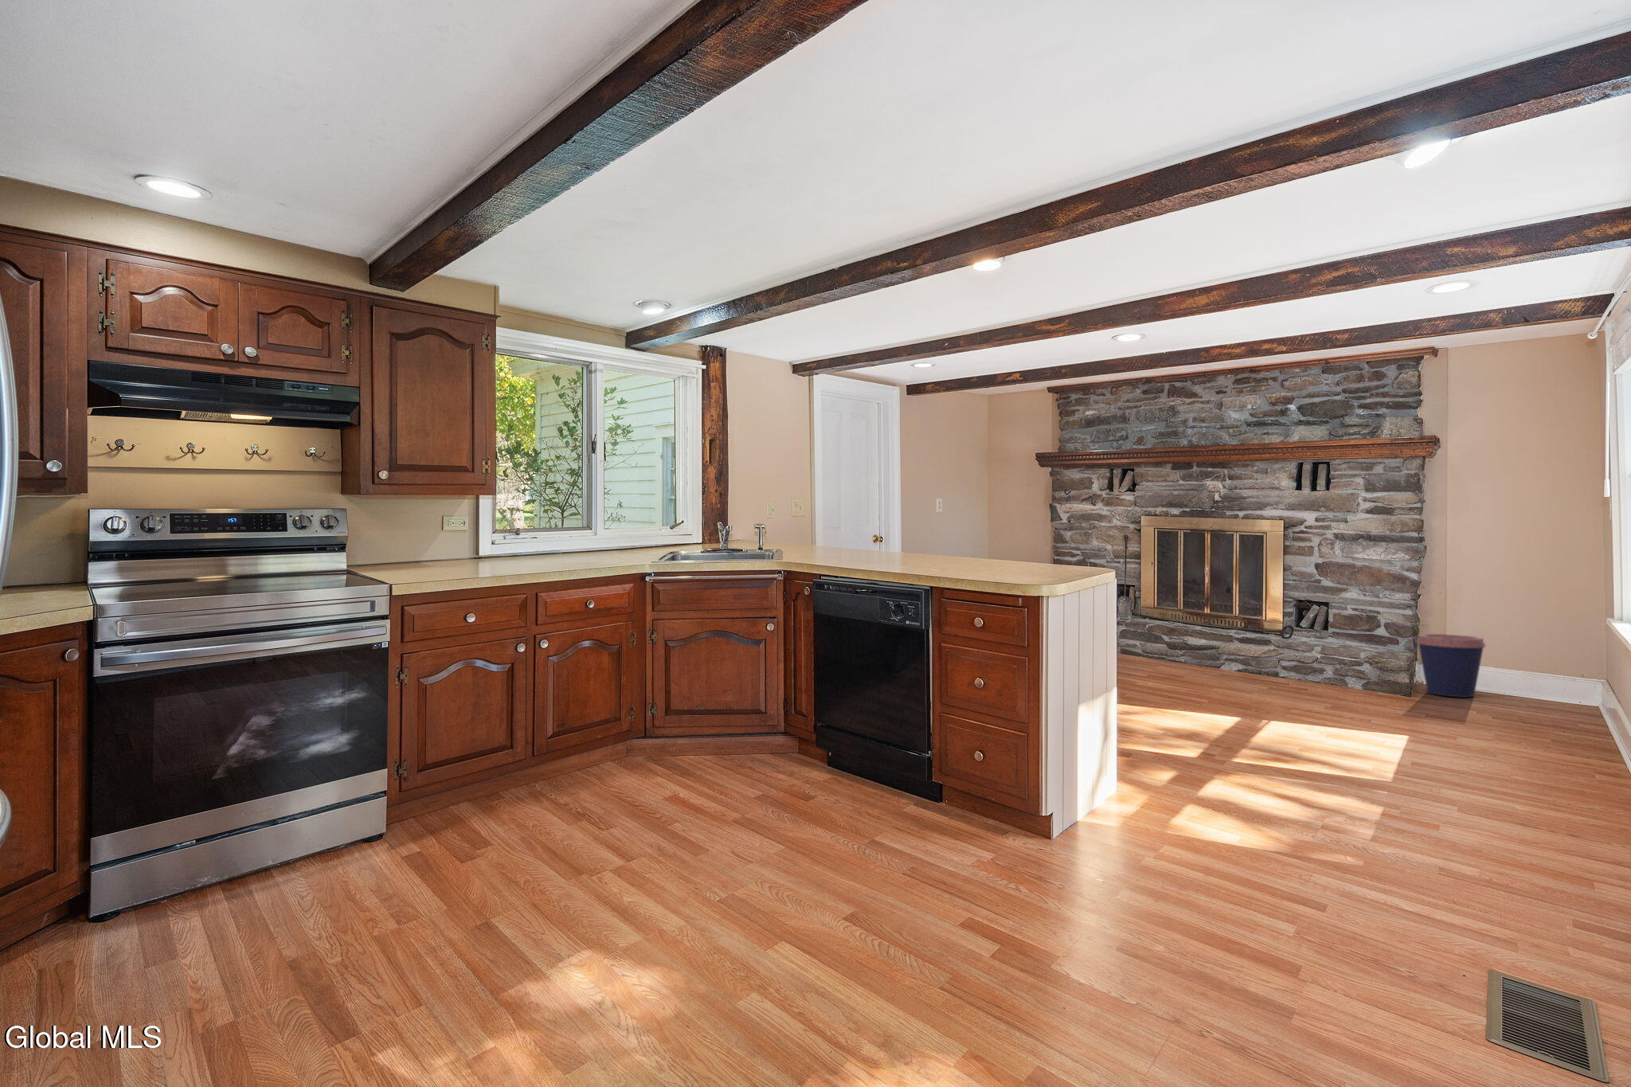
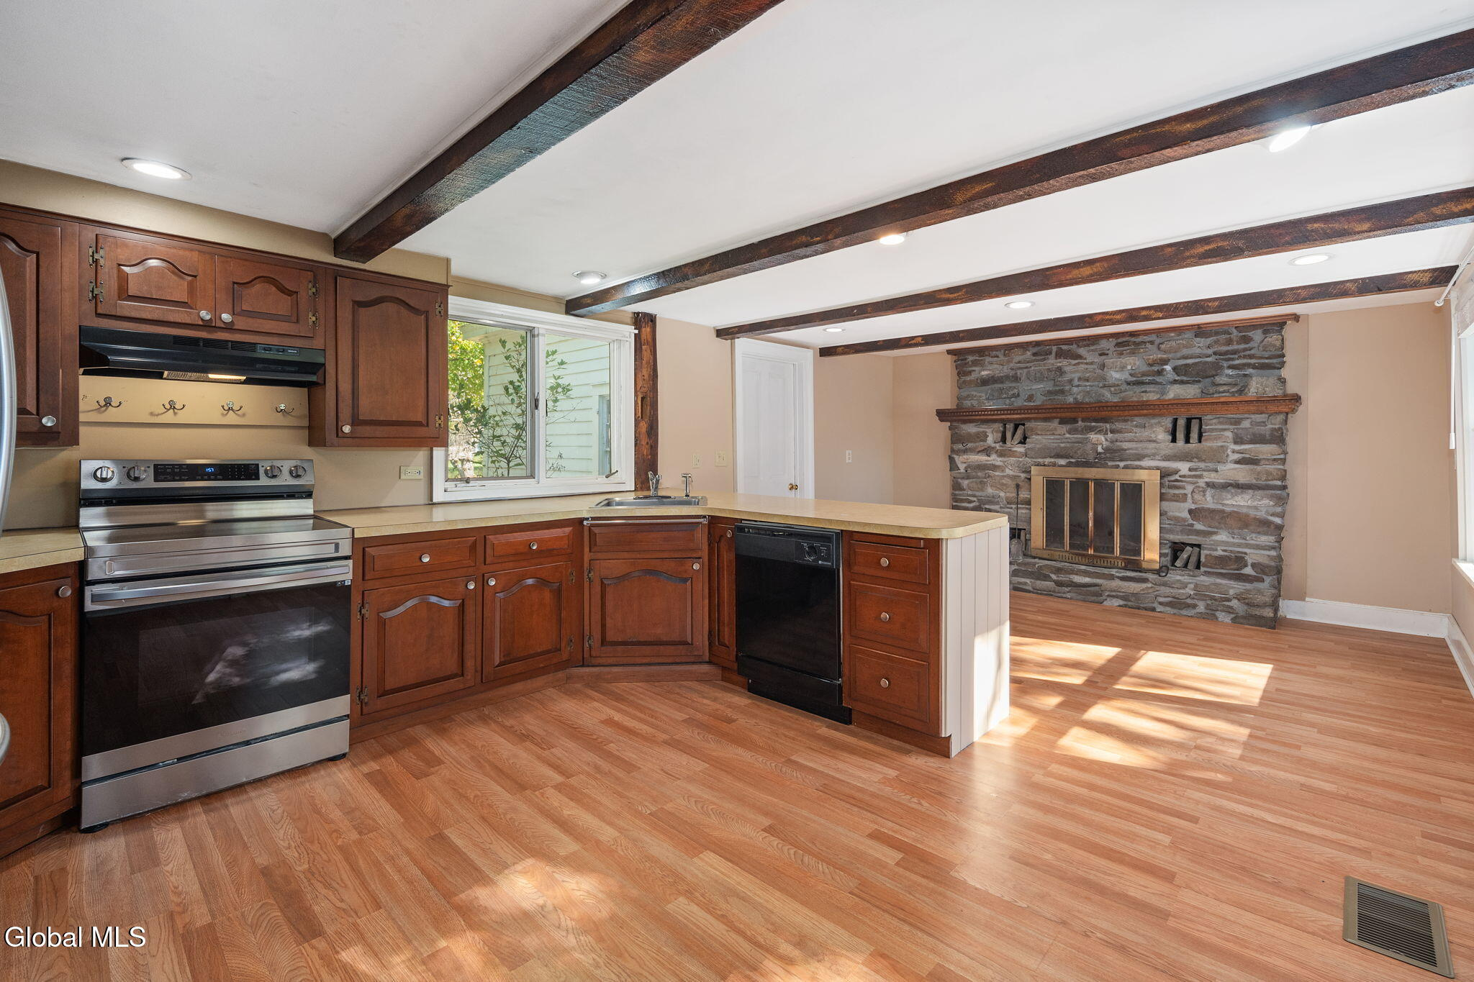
- coffee cup (1450, 665)
